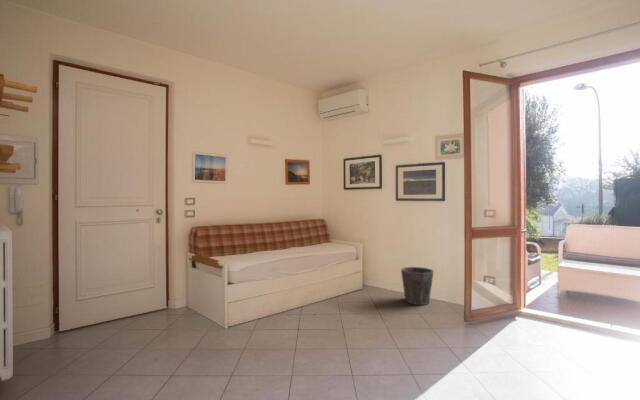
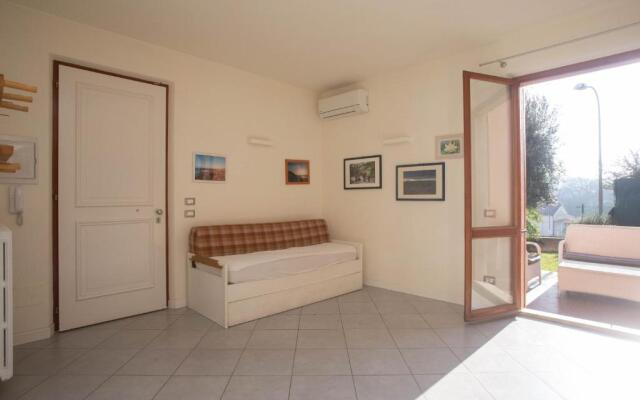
- waste bin (417, 285)
